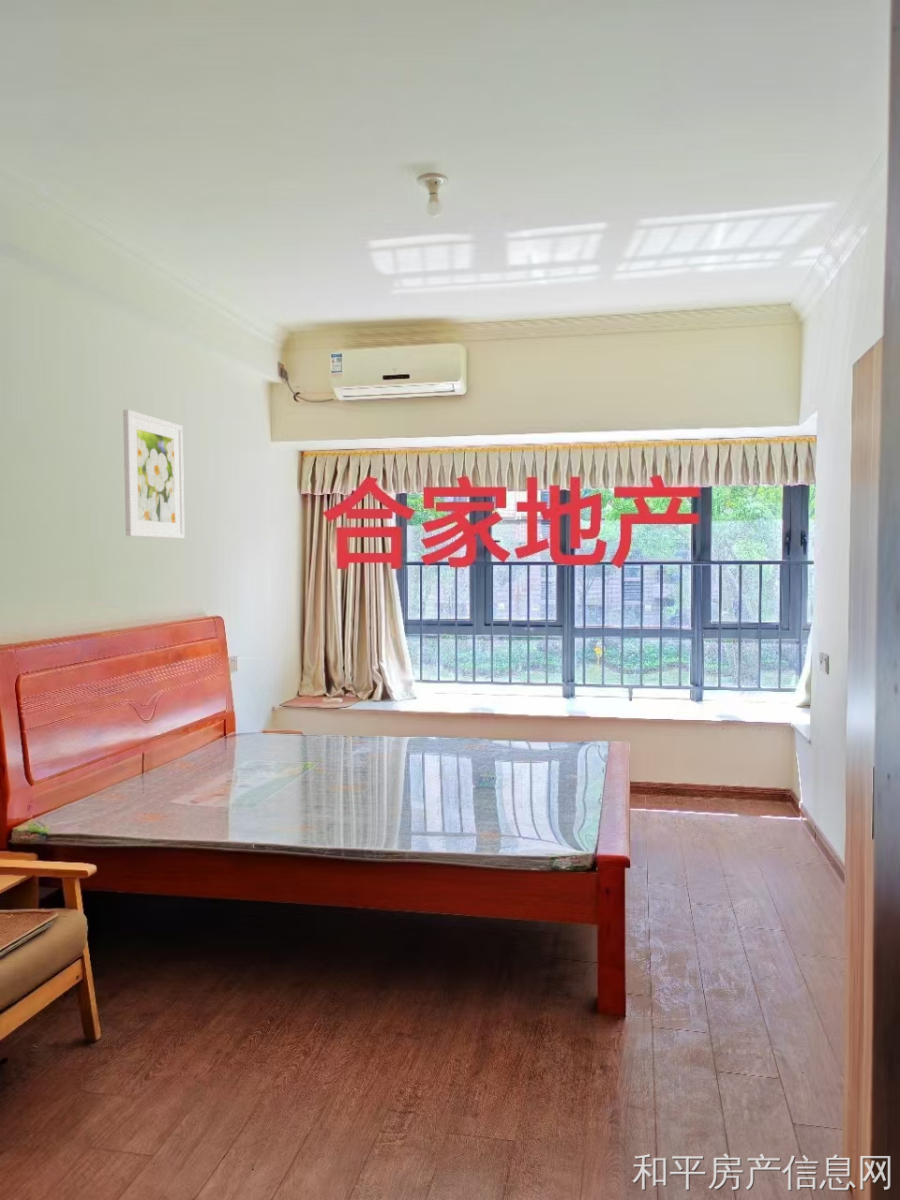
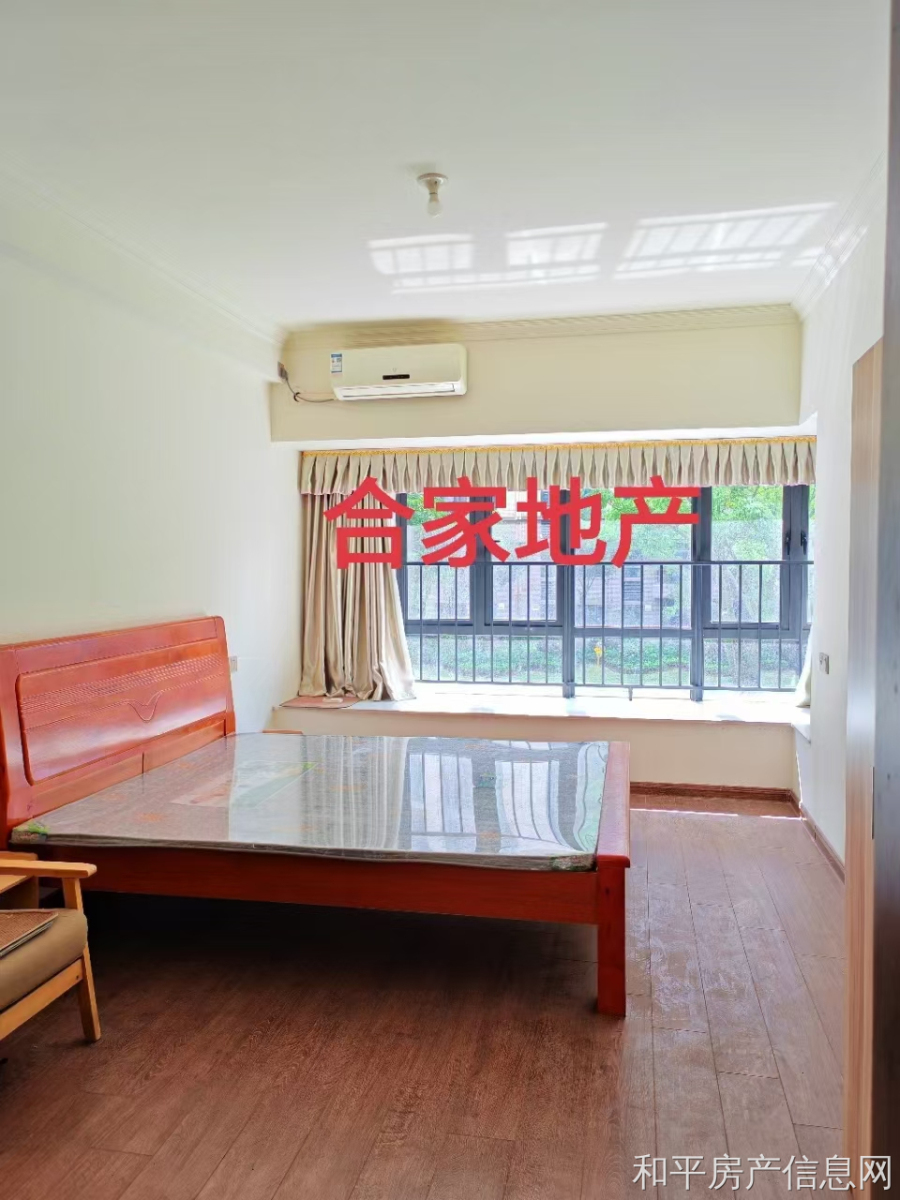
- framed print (155, 477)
